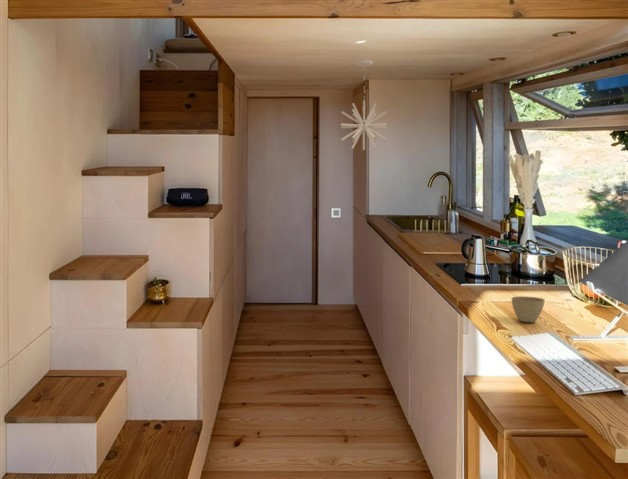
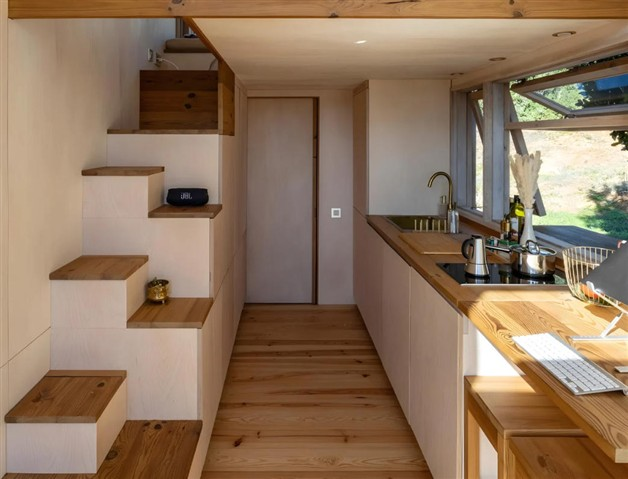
- flower pot (527, 309)
- pendant light (364, 105)
